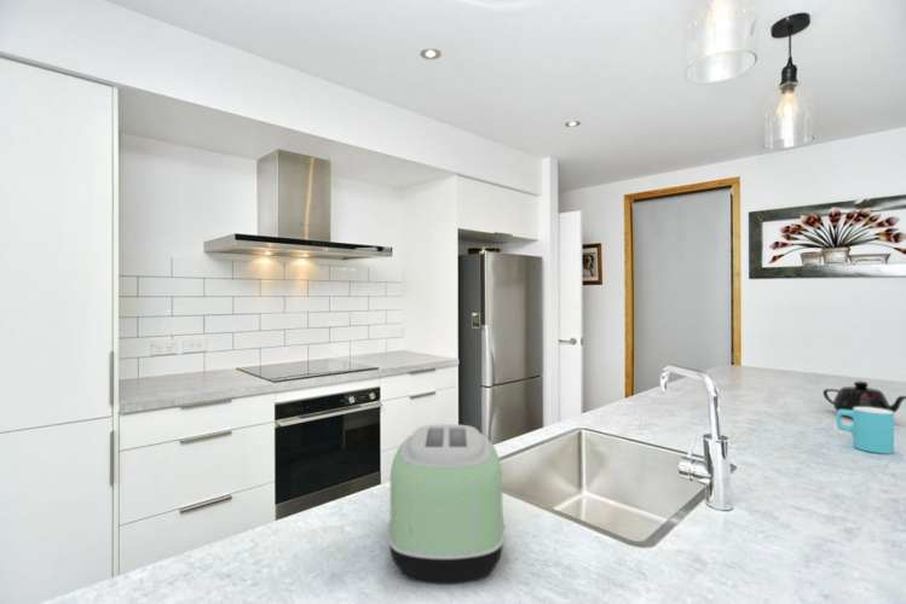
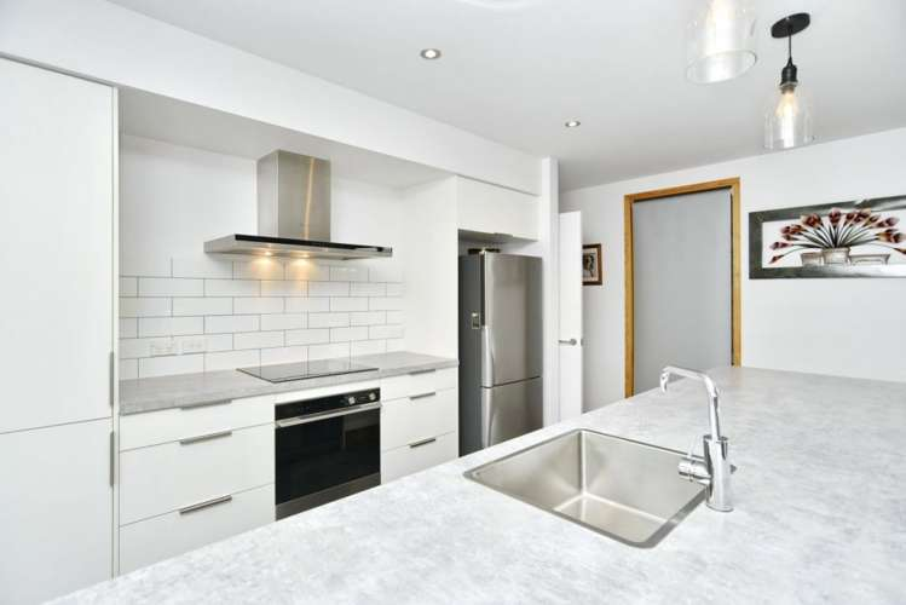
- teapot (864, 399)
- cup (866, 428)
- toaster (446, 489)
